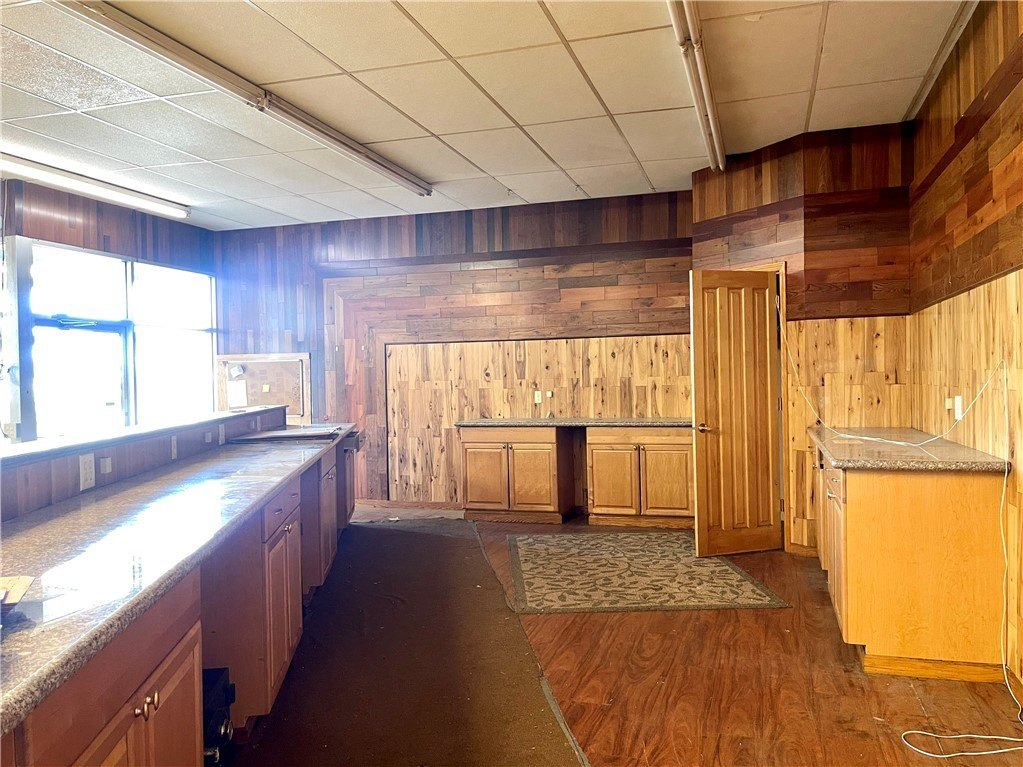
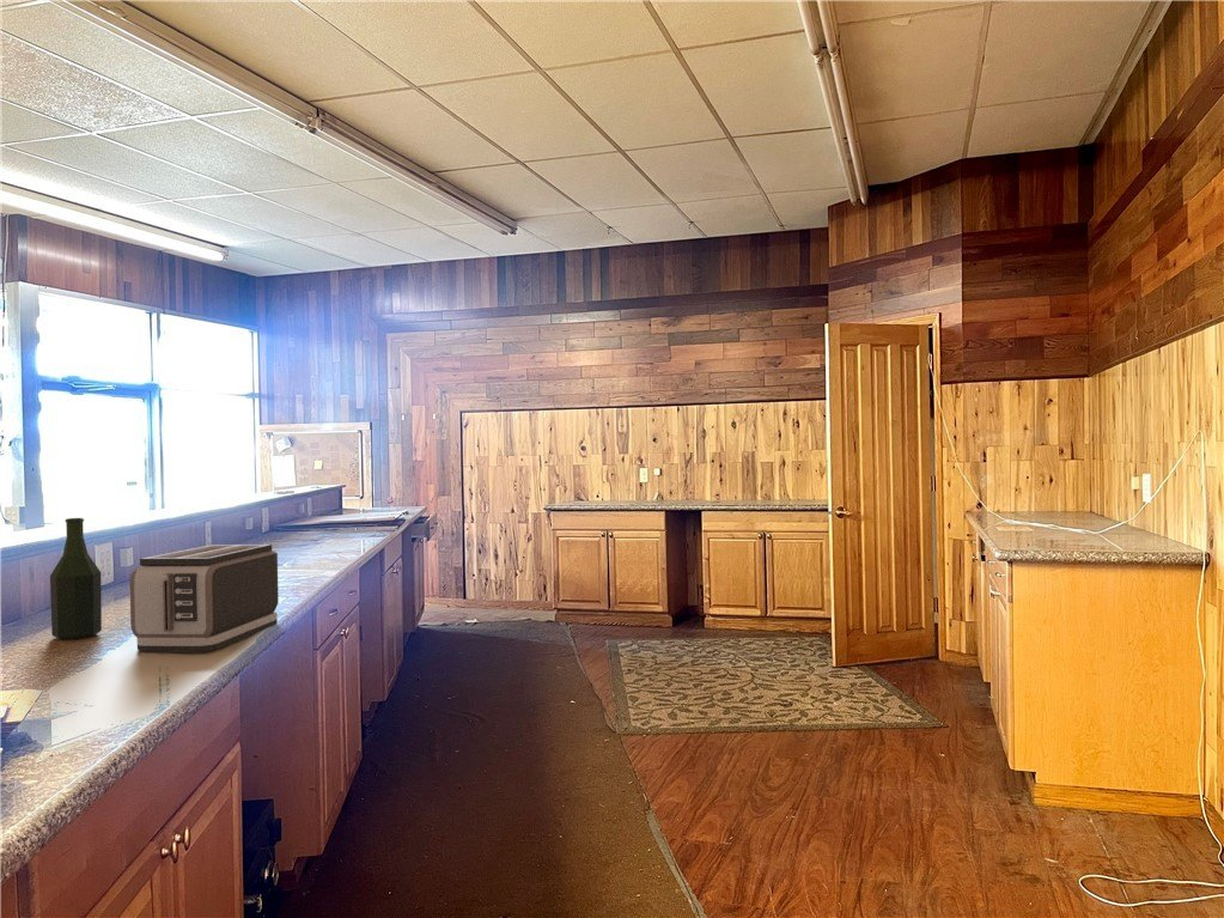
+ bottle (75, 577)
+ toaster (207, 594)
